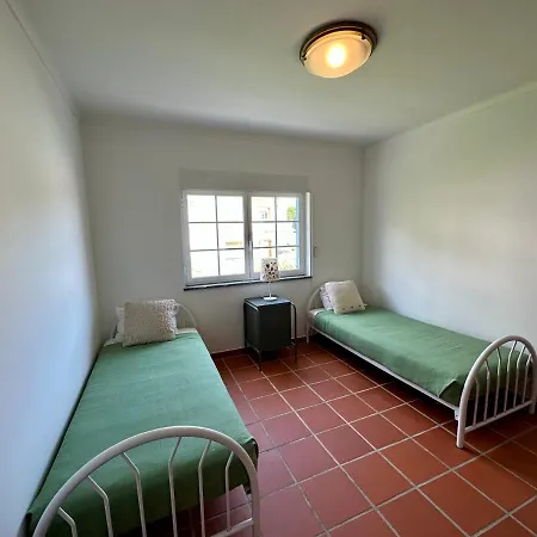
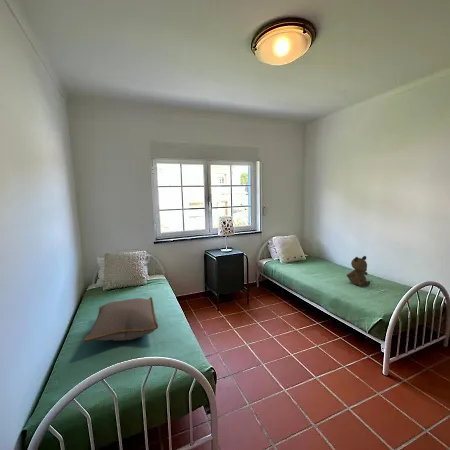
+ cushion (123, 317)
+ teddy bear (358, 270)
